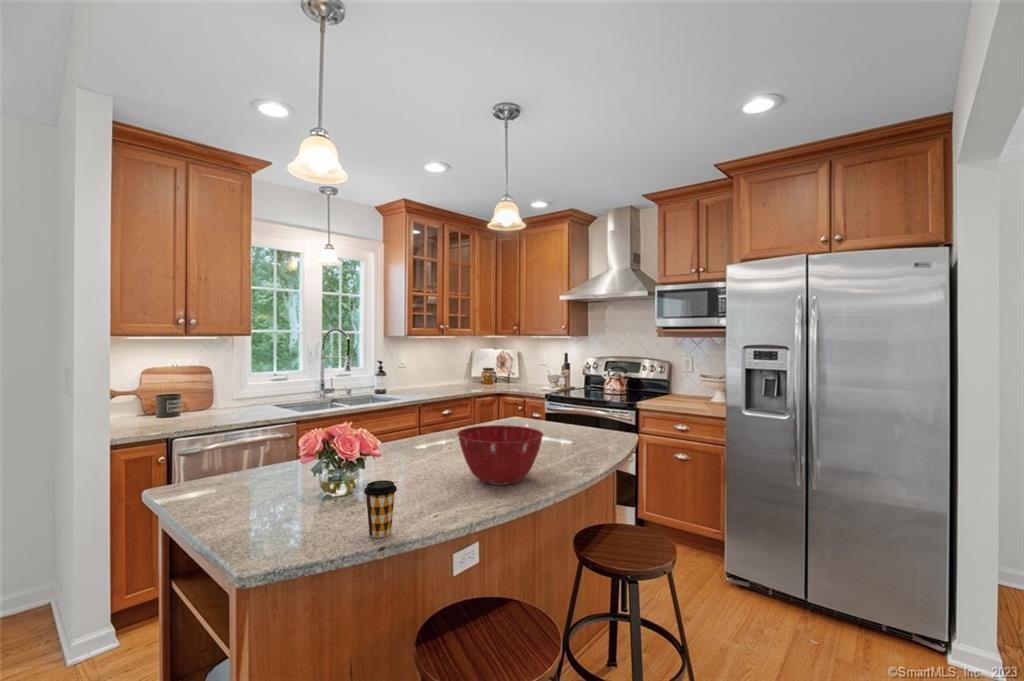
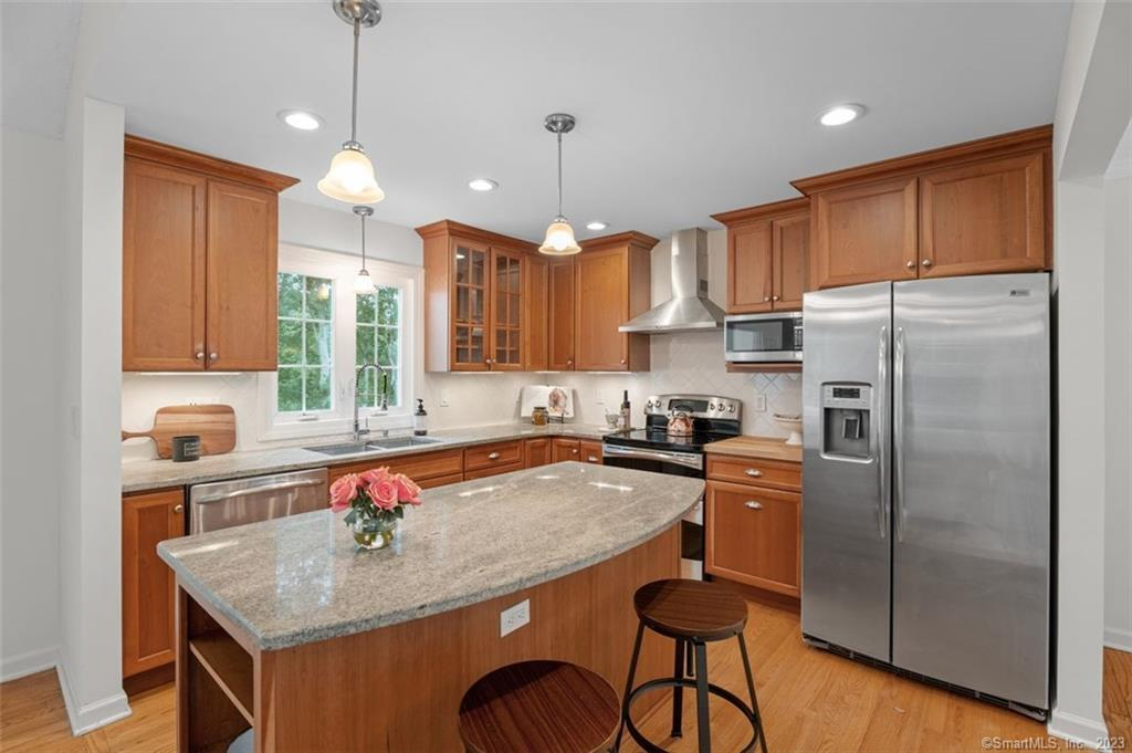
- coffee cup (380, 508)
- mixing bowl (500, 455)
